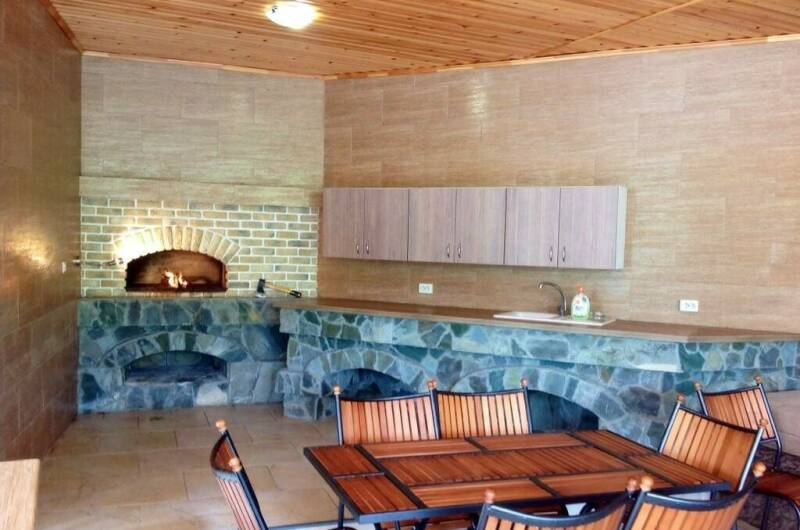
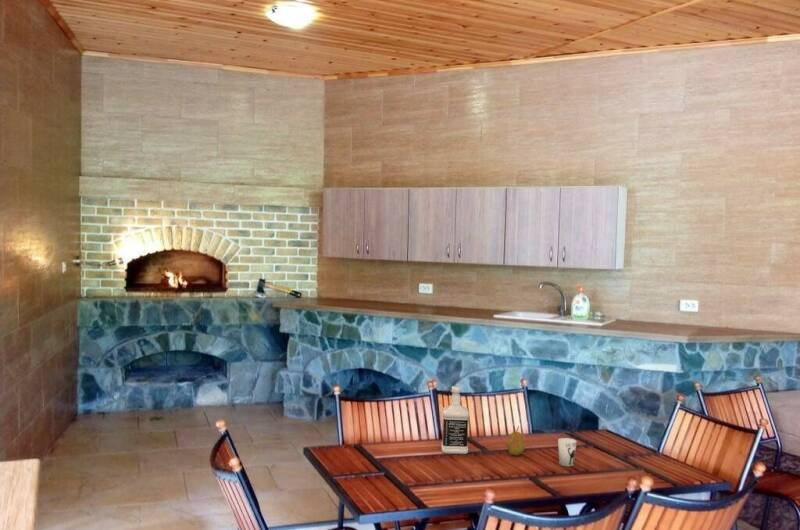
+ fruit (515, 441)
+ bottle (455, 418)
+ cup (566, 452)
